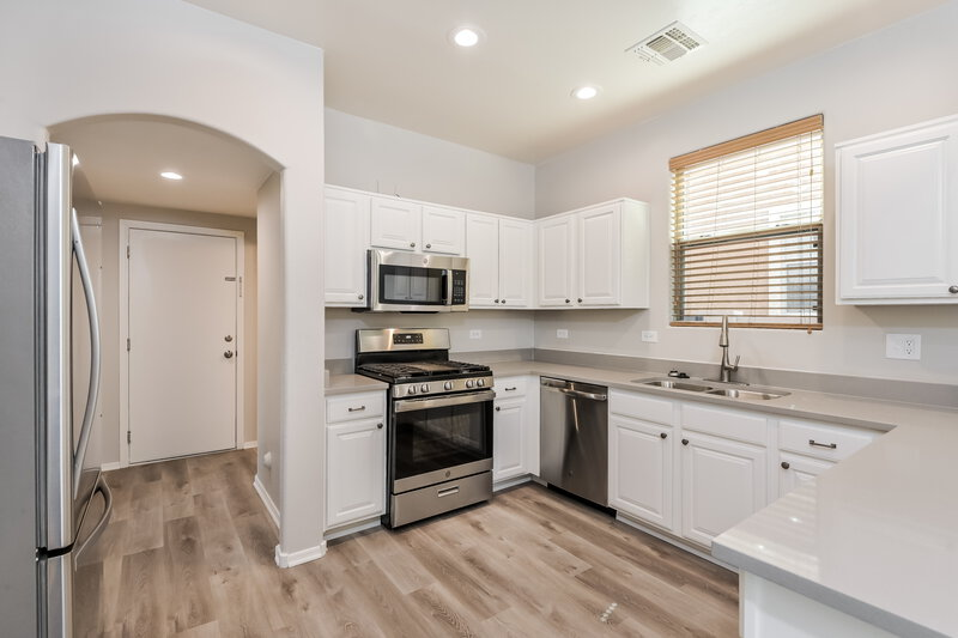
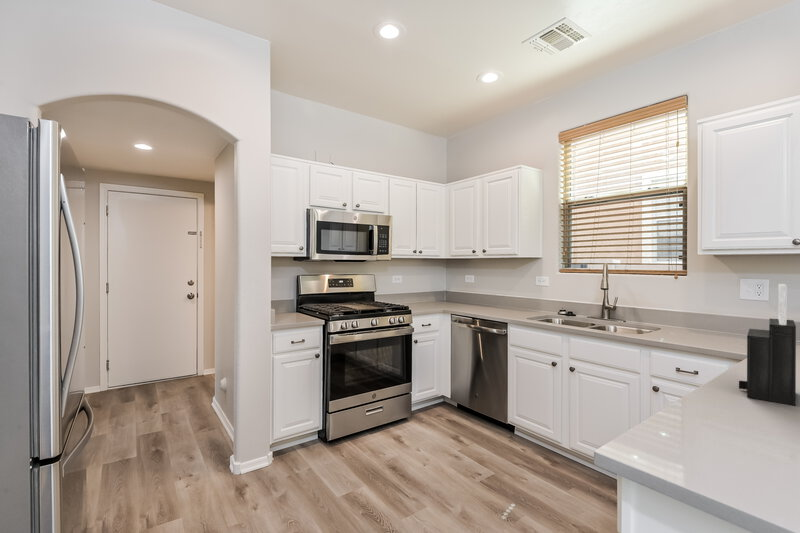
+ knife block (765, 339)
